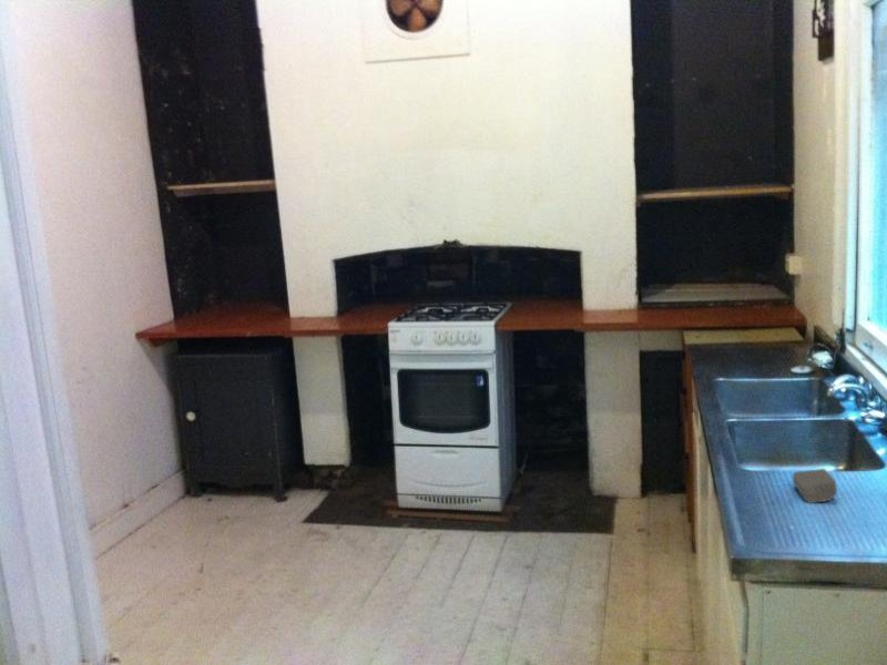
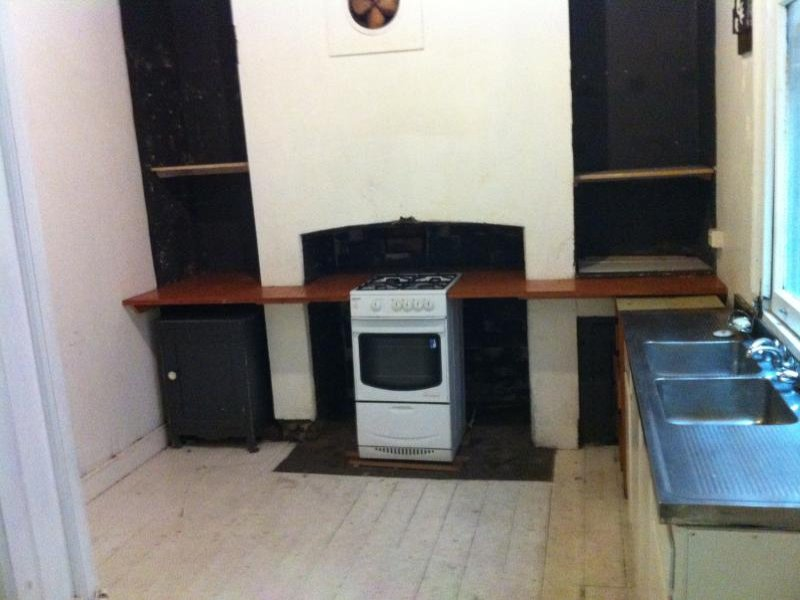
- soap bar (814, 482)
